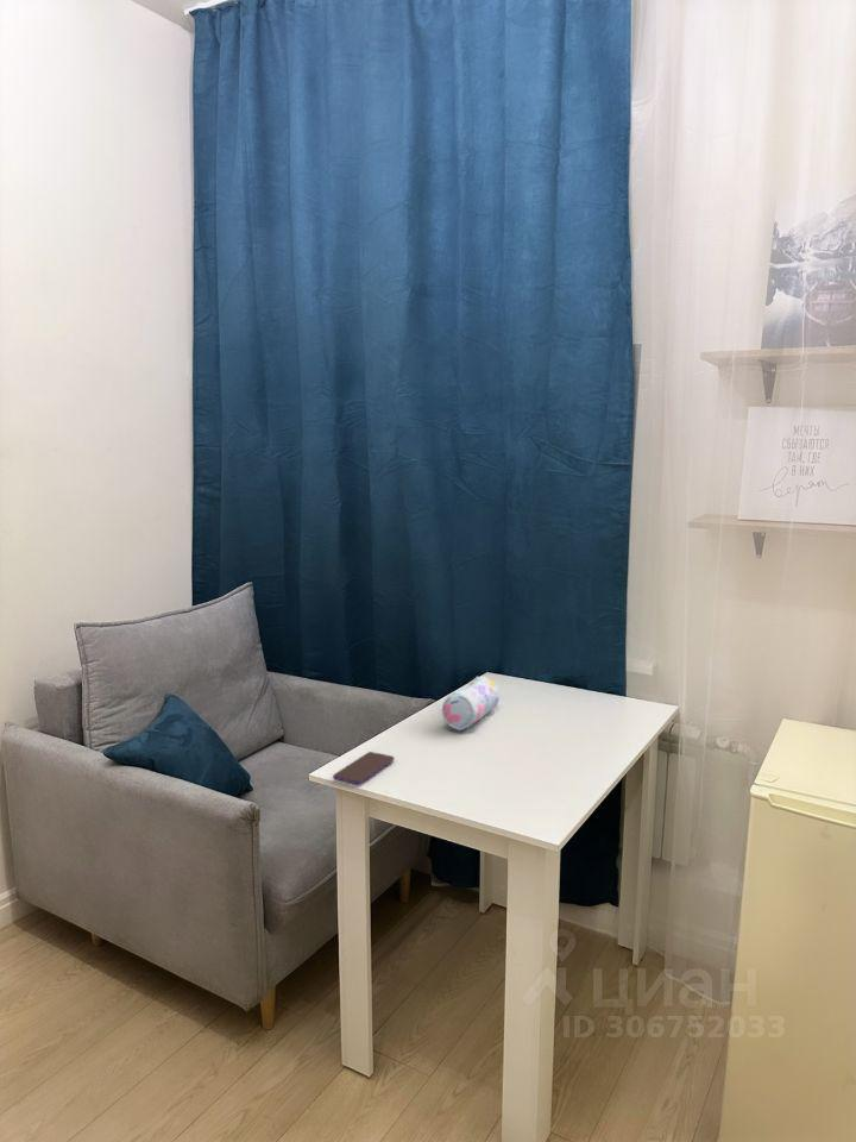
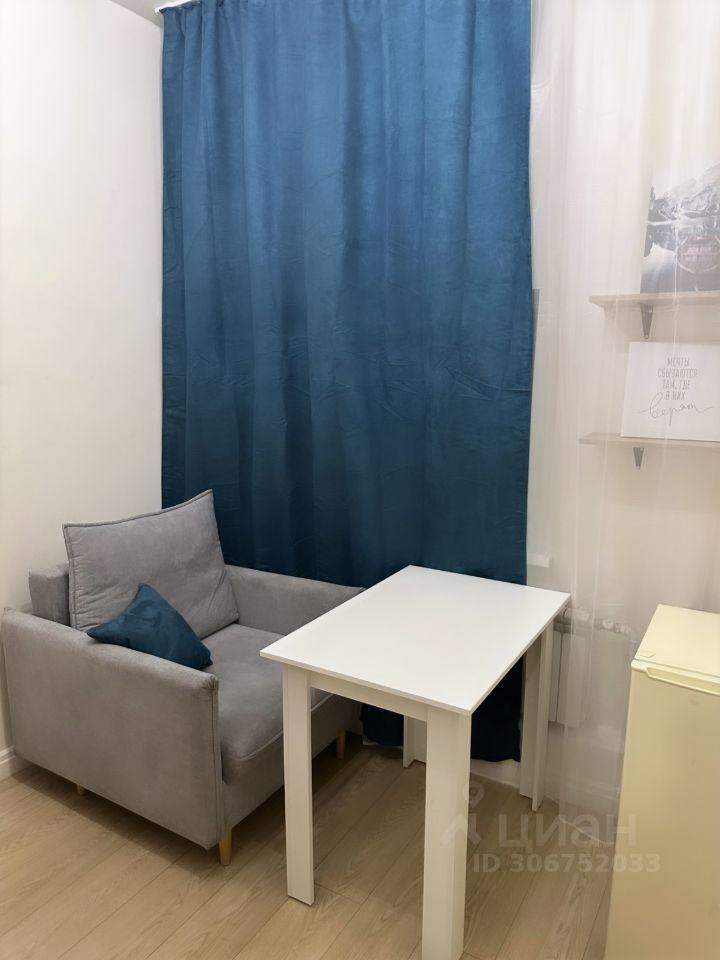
- pencil case (471, 702)
- smartphone (364, 767)
